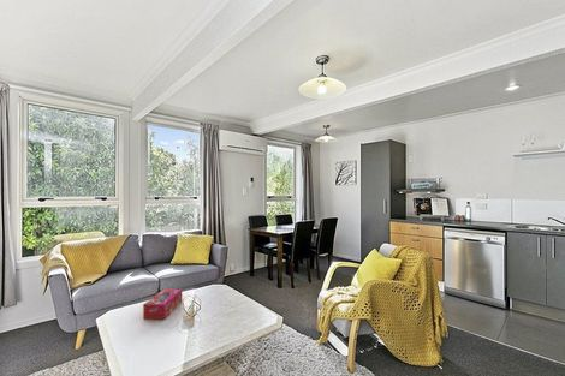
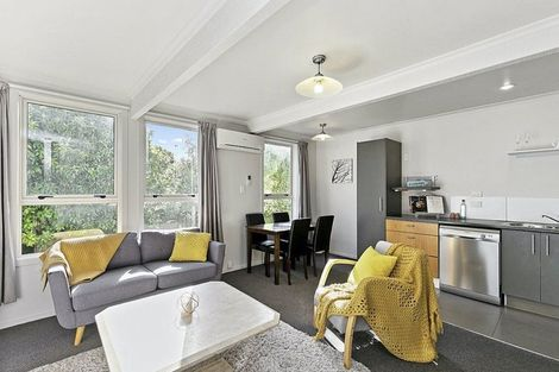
- tissue box (163, 303)
